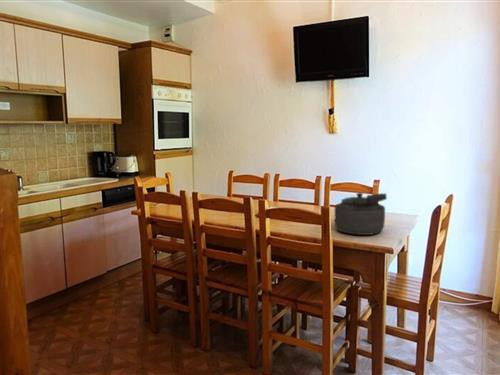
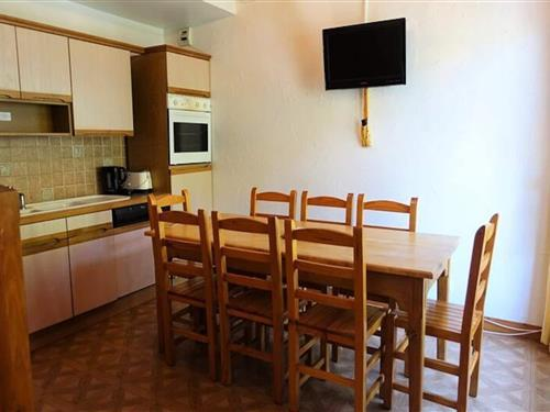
- kettle (360, 211)
